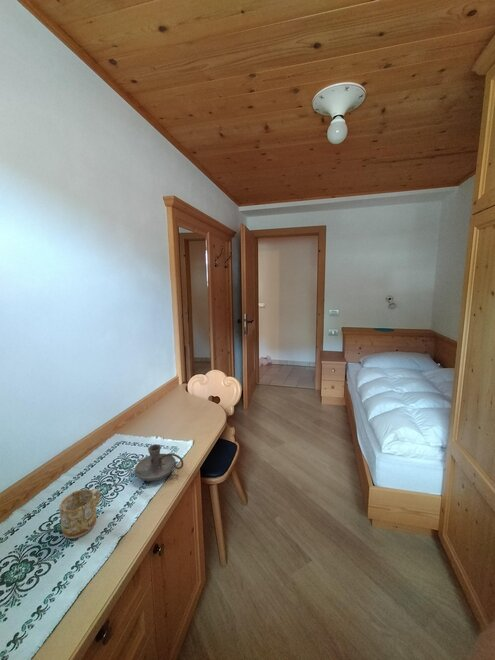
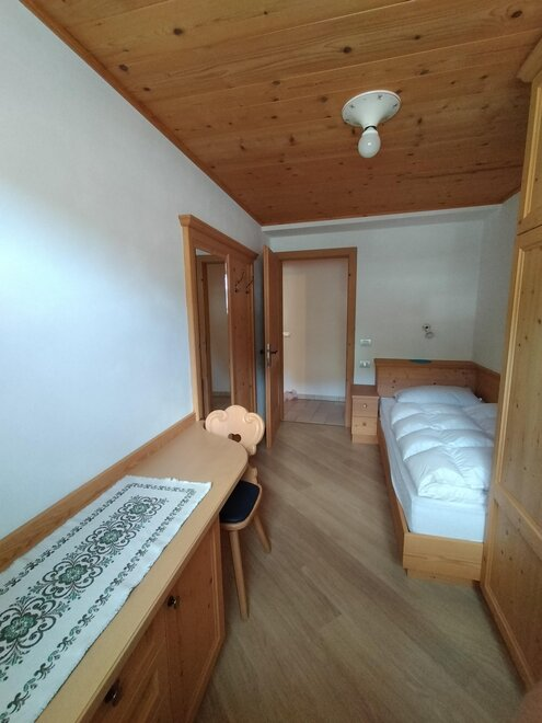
- candle holder (159, 459)
- mug (83, 508)
